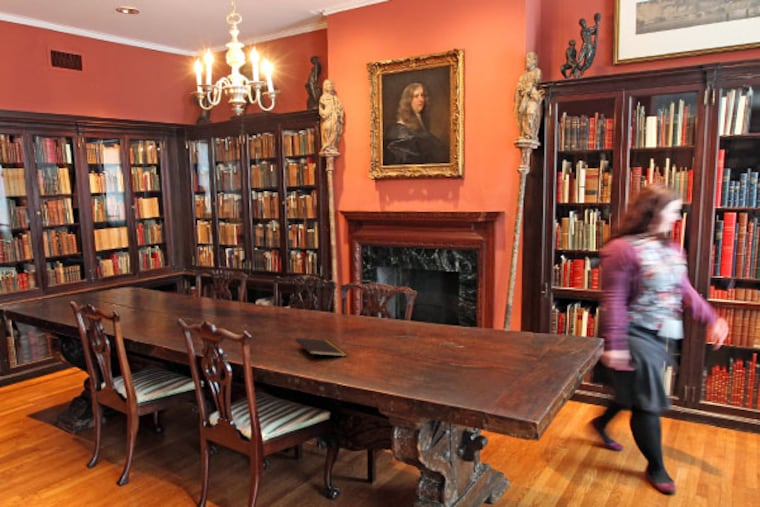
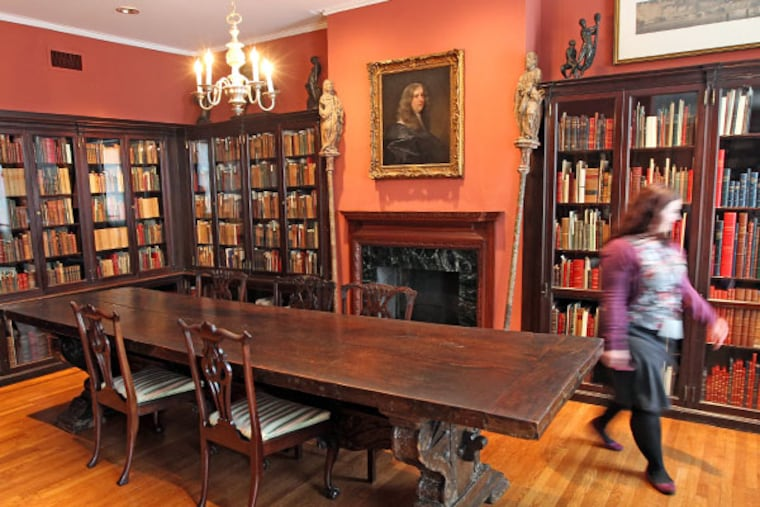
- notepad (320, 346)
